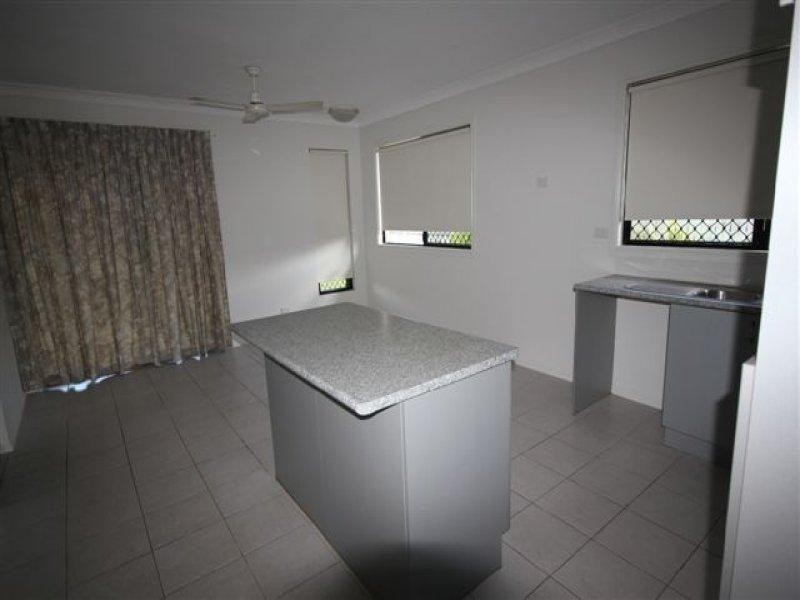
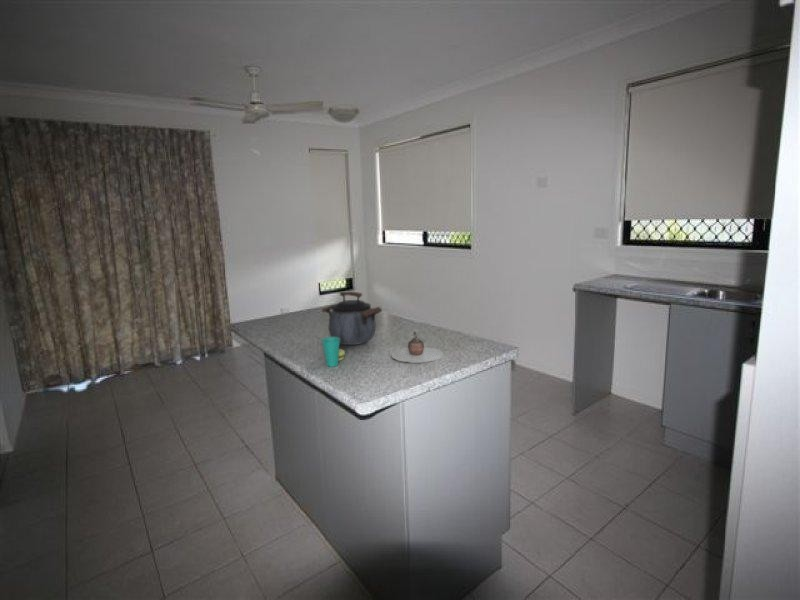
+ kettle (352, 317)
+ teapot (417, 343)
+ cup (333, 349)
